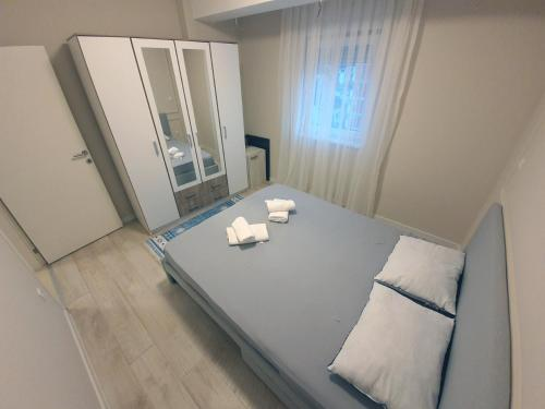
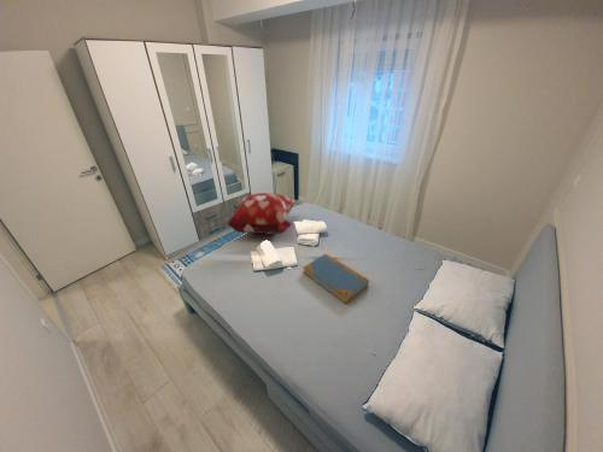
+ decorative pillow (264, 211)
+ book (334, 275)
